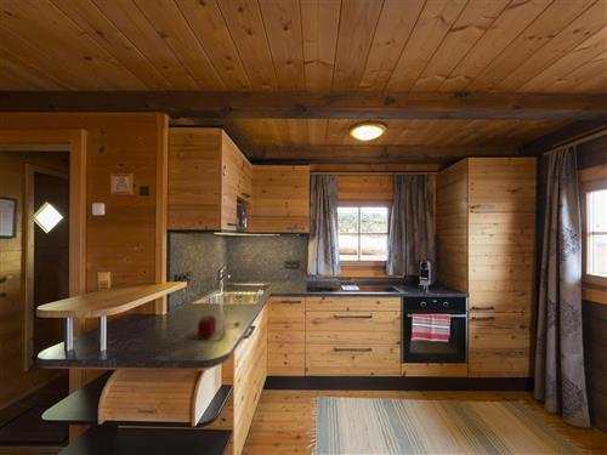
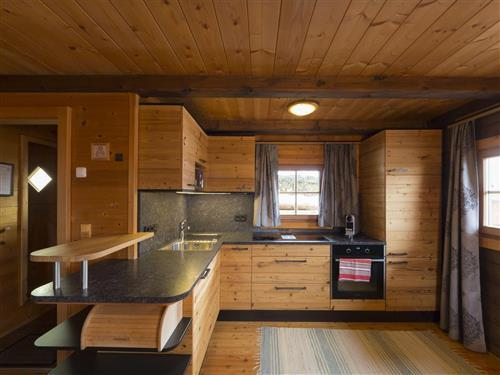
- toaster (215, 324)
